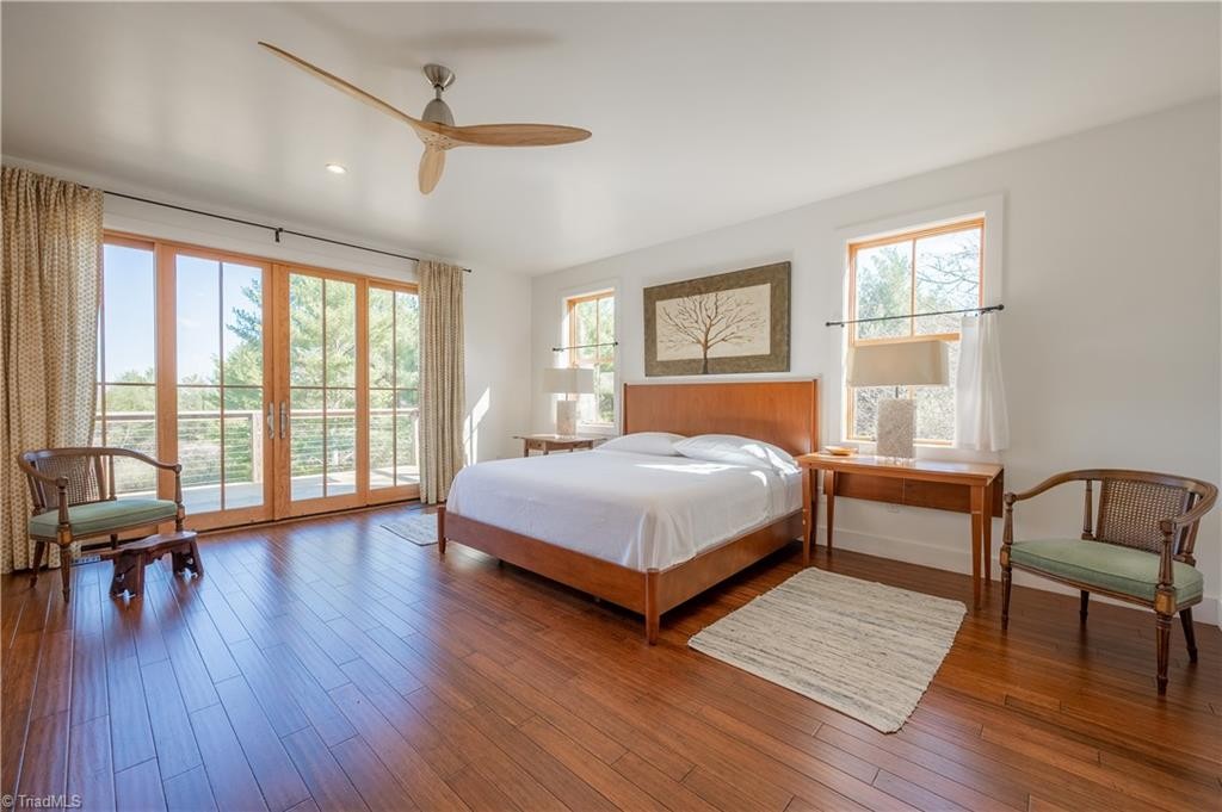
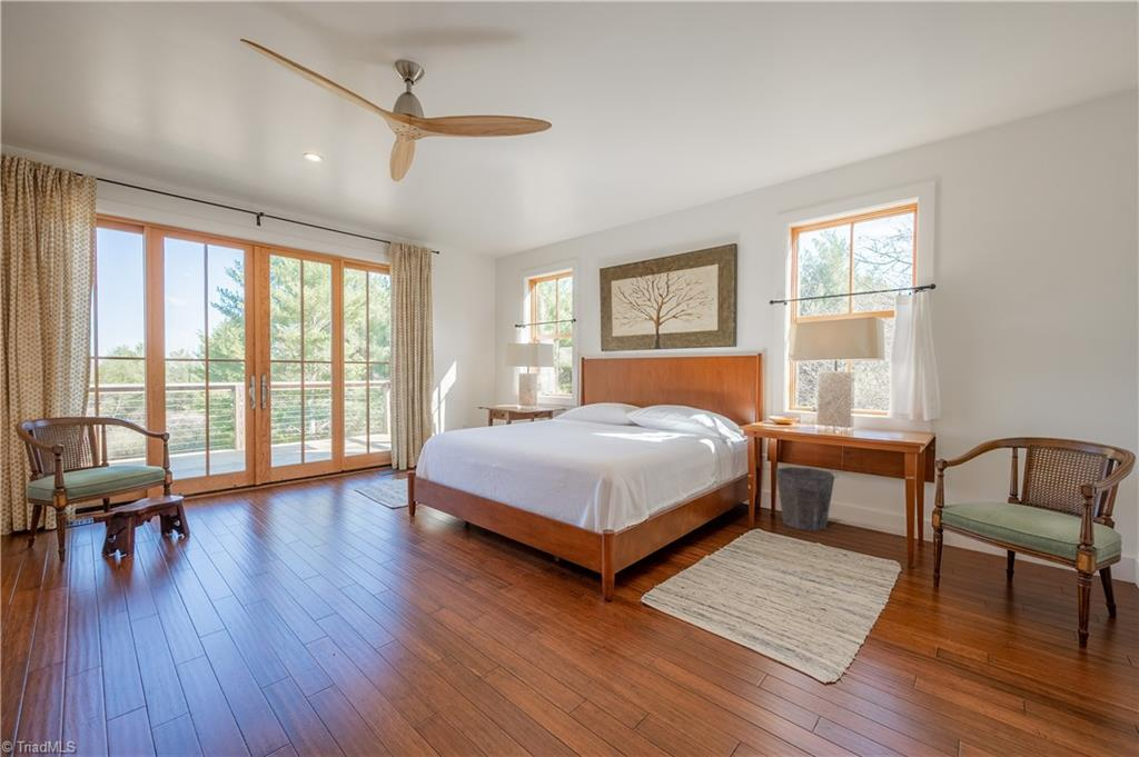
+ waste bin (803, 498)
